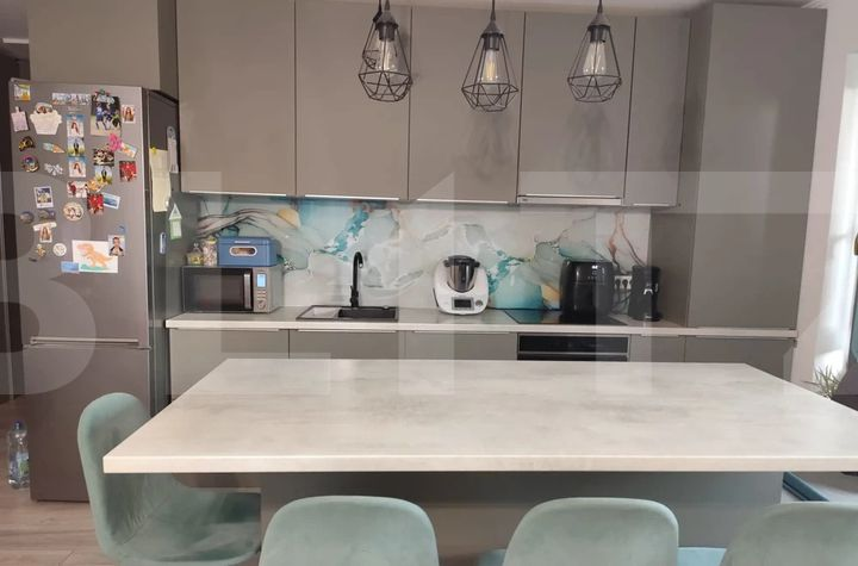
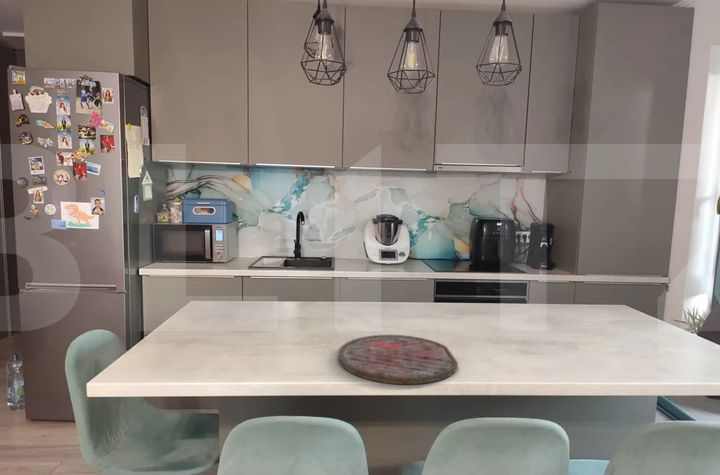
+ cutting board (397, 356)
